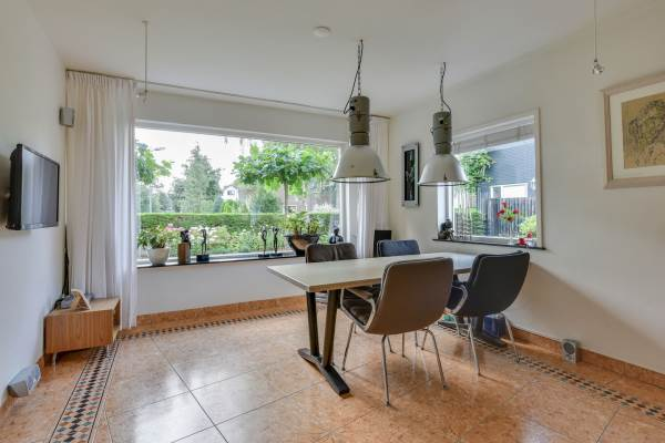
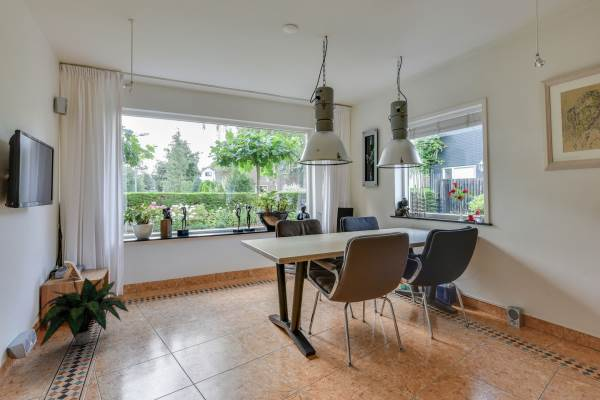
+ potted plant (83, 309)
